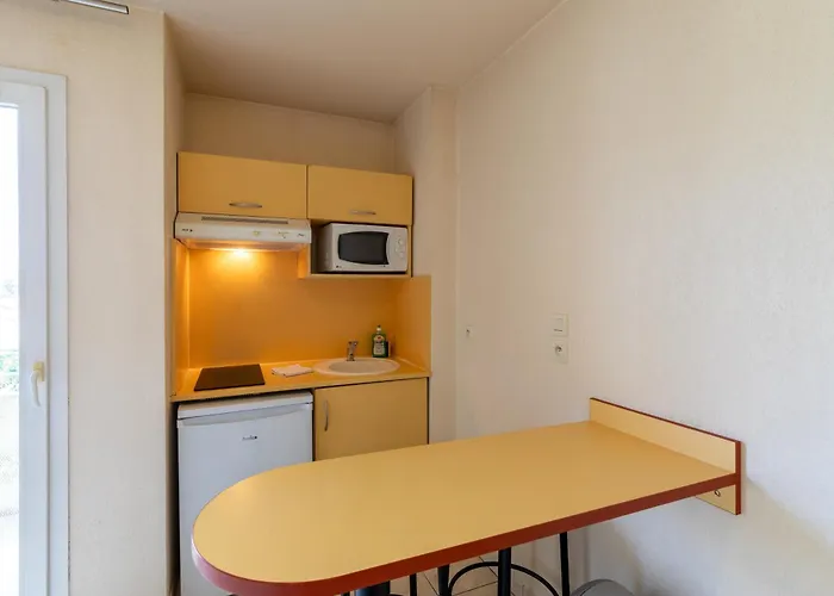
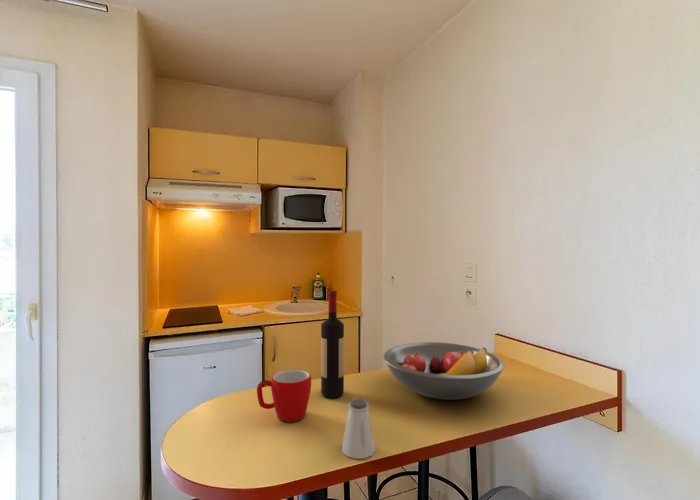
+ mug (284, 396)
+ saltshaker (358, 425)
+ wine bottle (332, 342)
+ fruit bowl (441, 368)
